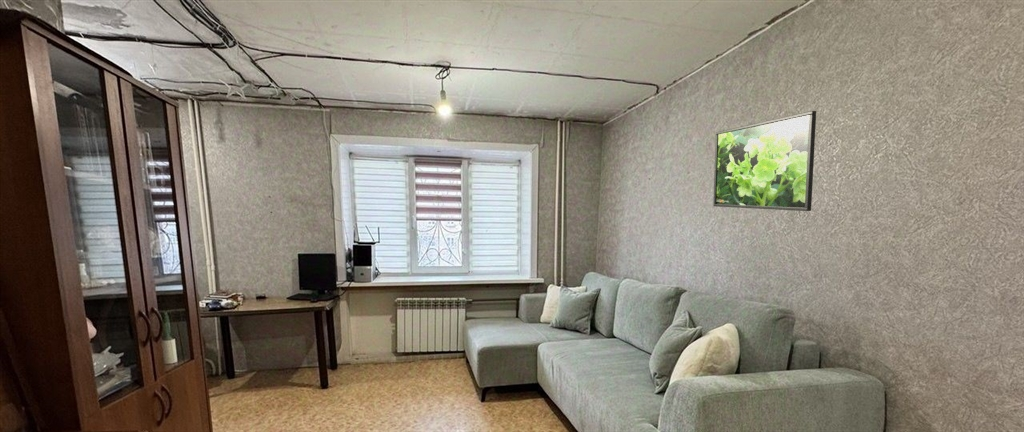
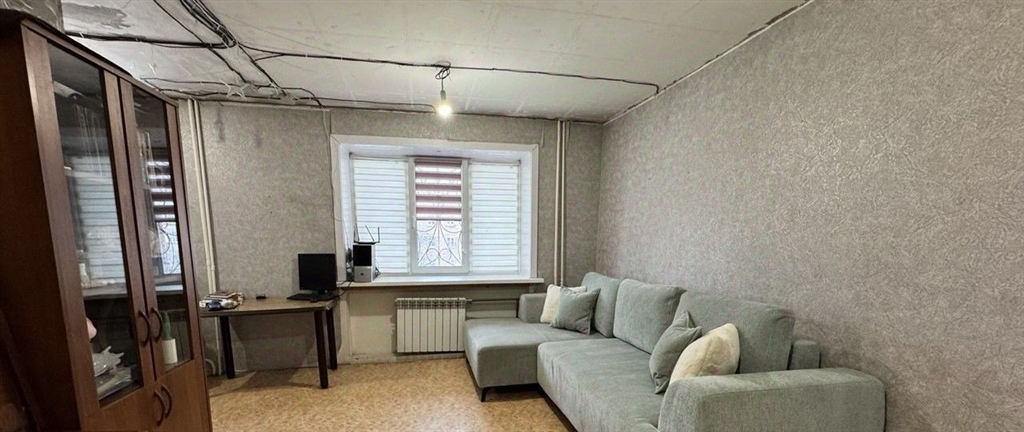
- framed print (756, 166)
